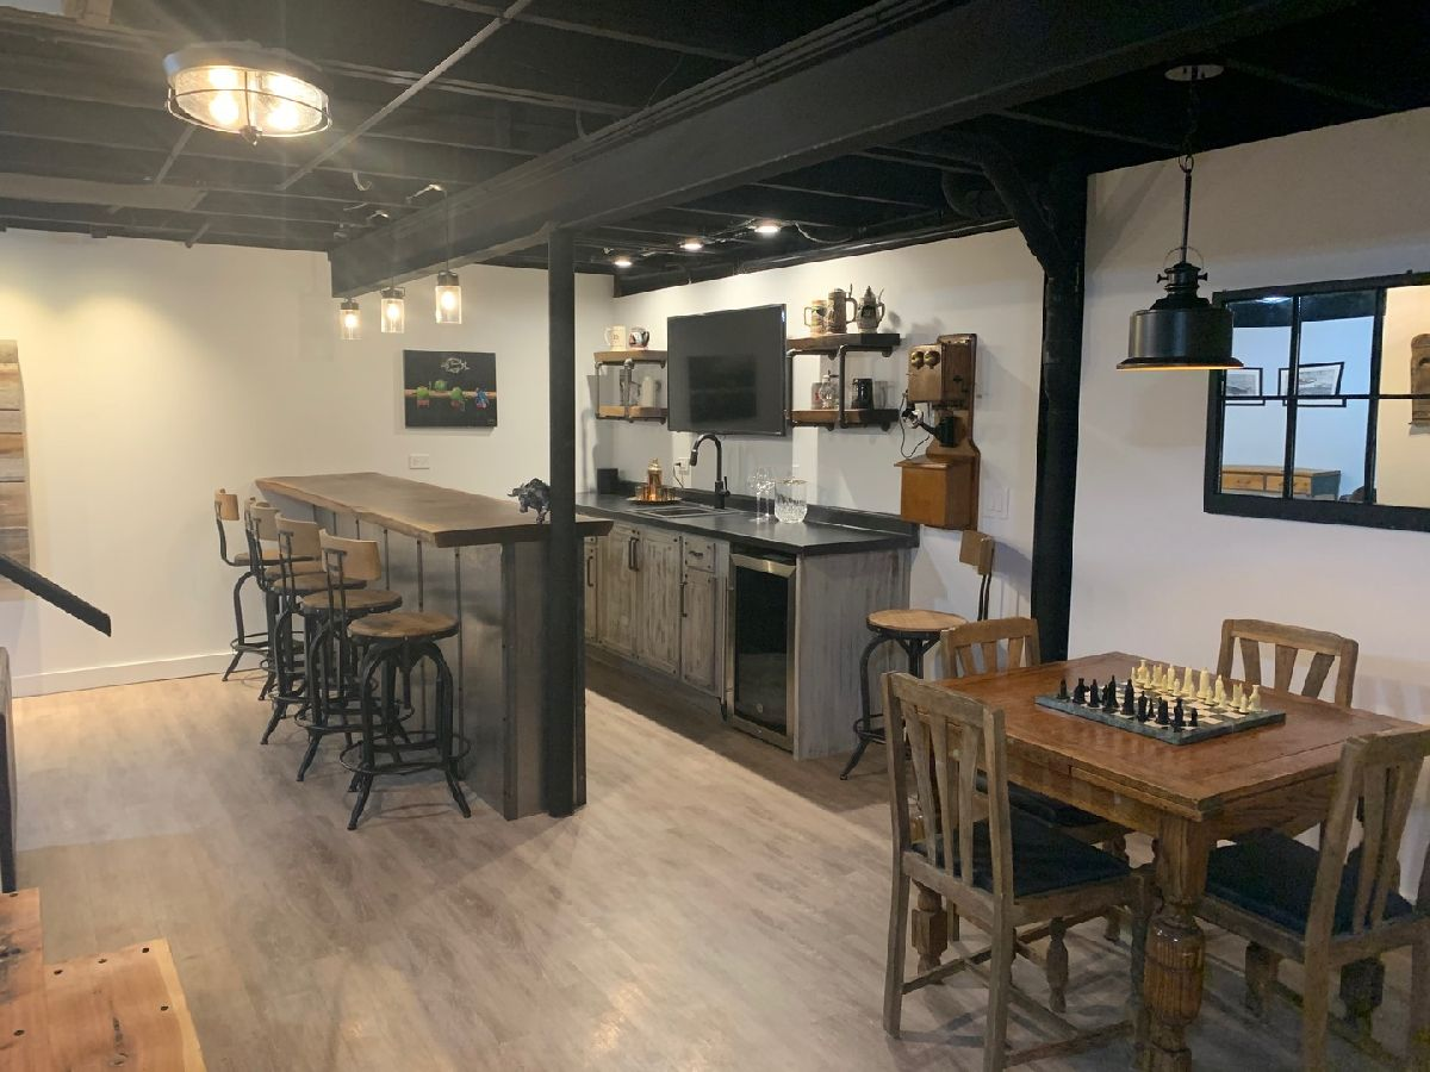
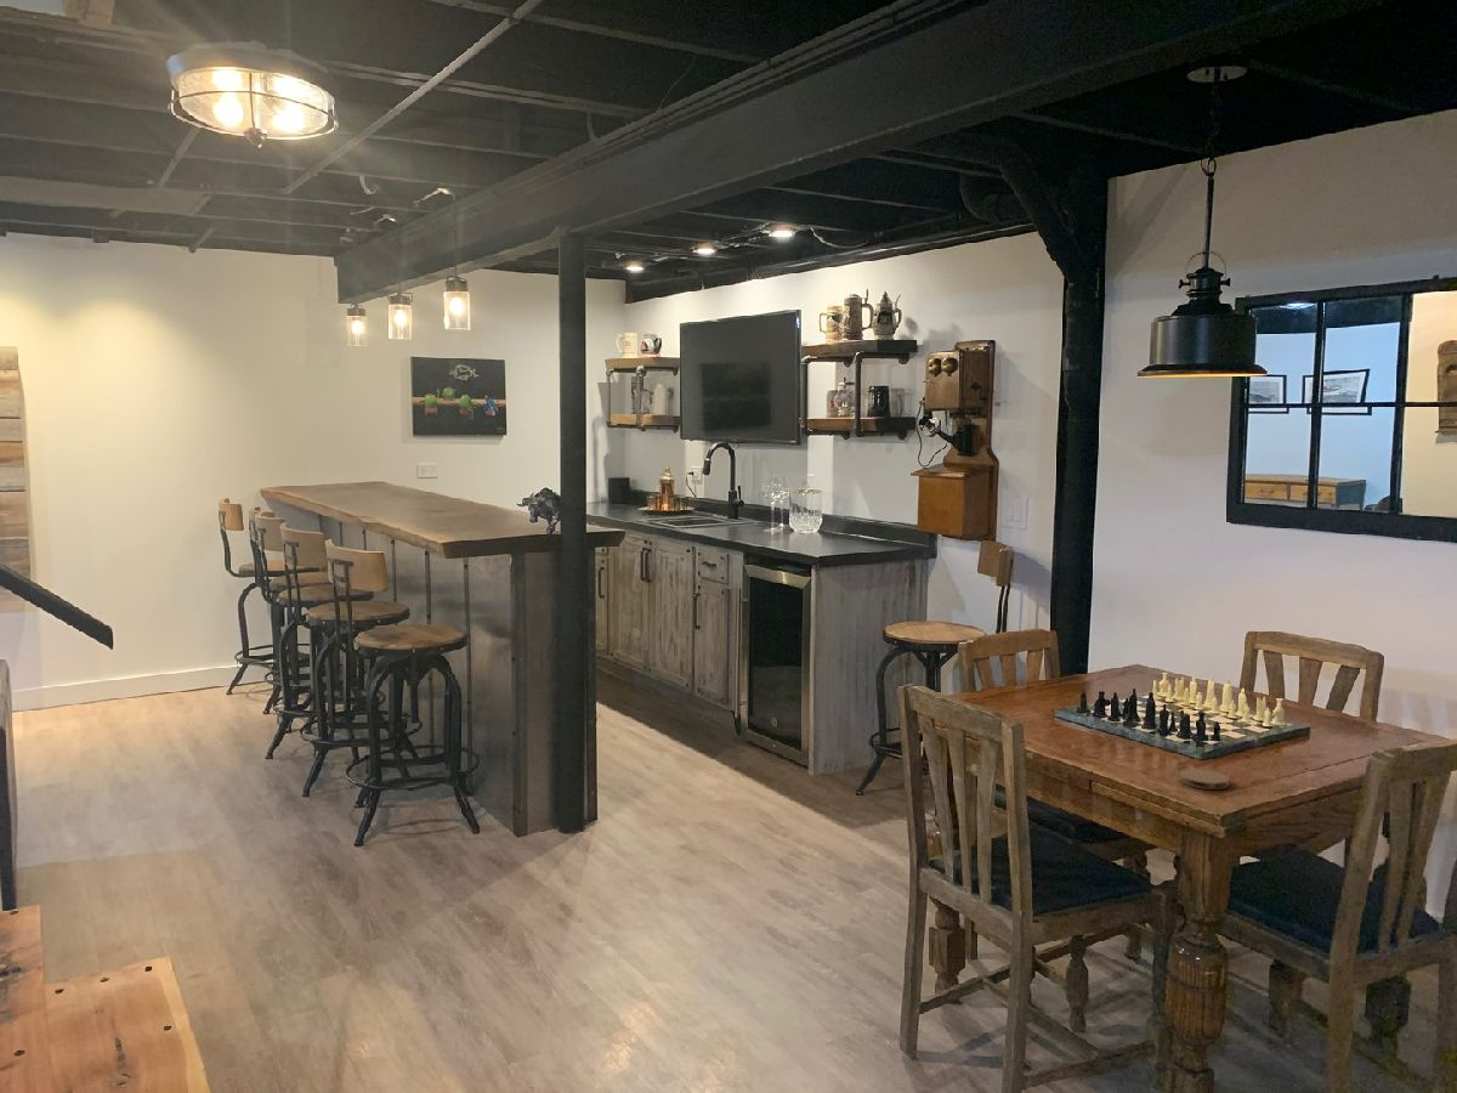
+ coaster (1203, 778)
